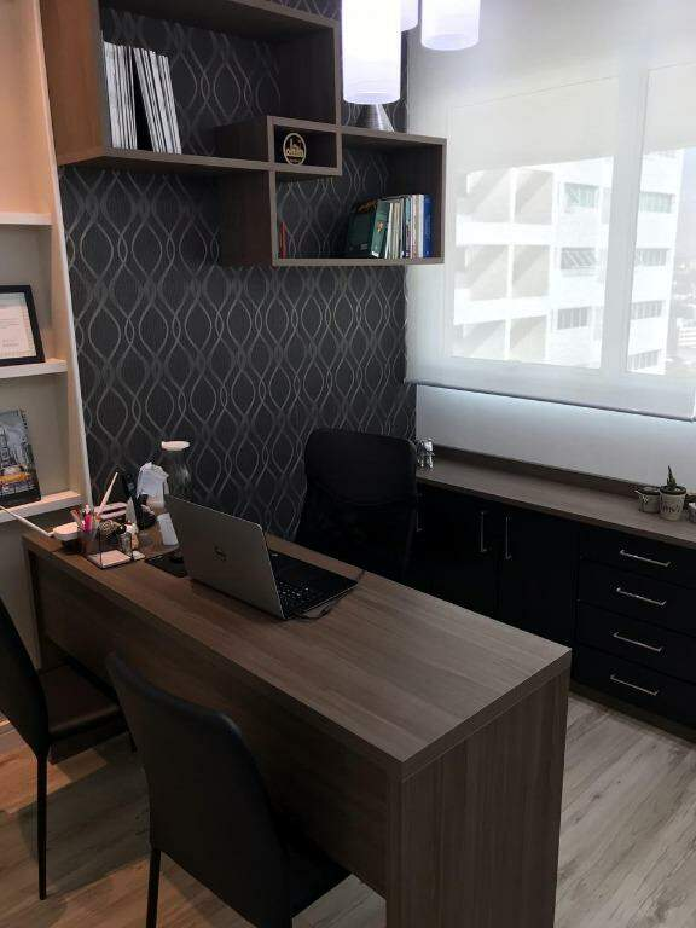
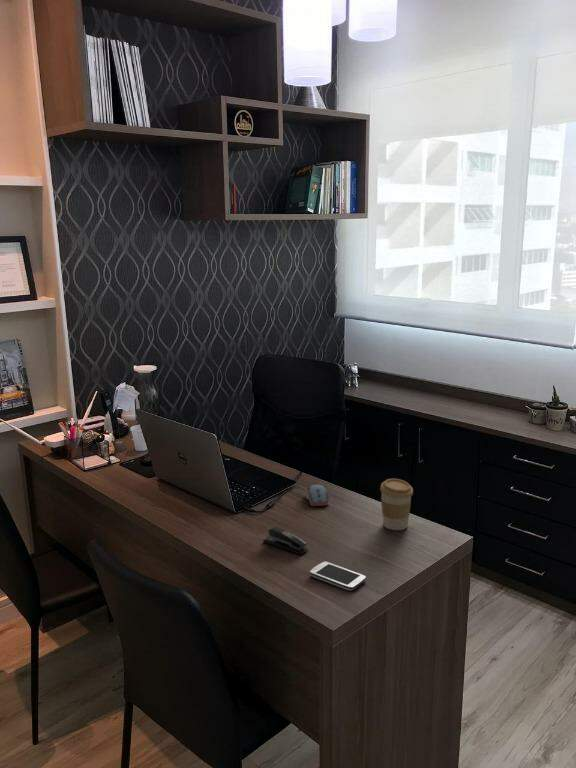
+ smartphone (337, 575)
+ computer mouse (317, 493)
+ stapler (285, 539)
+ coffee cup (396, 503)
